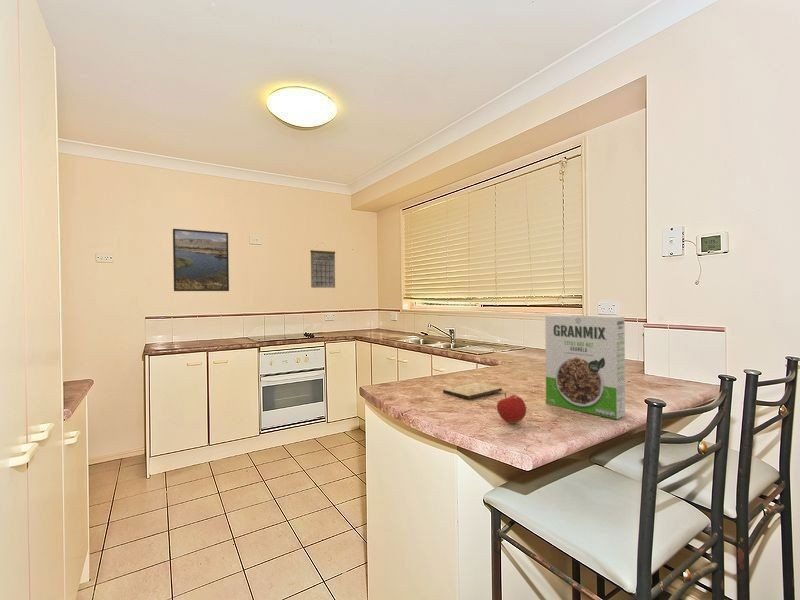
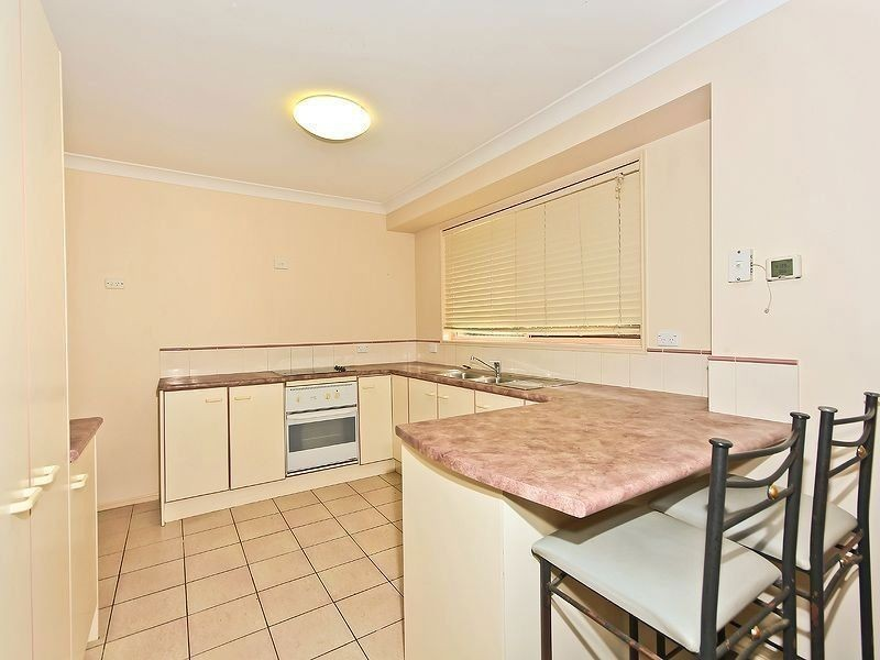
- calendar (323, 264)
- fruit (511, 408)
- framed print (201, 261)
- cereal box (583, 362)
- cutting board (472, 390)
